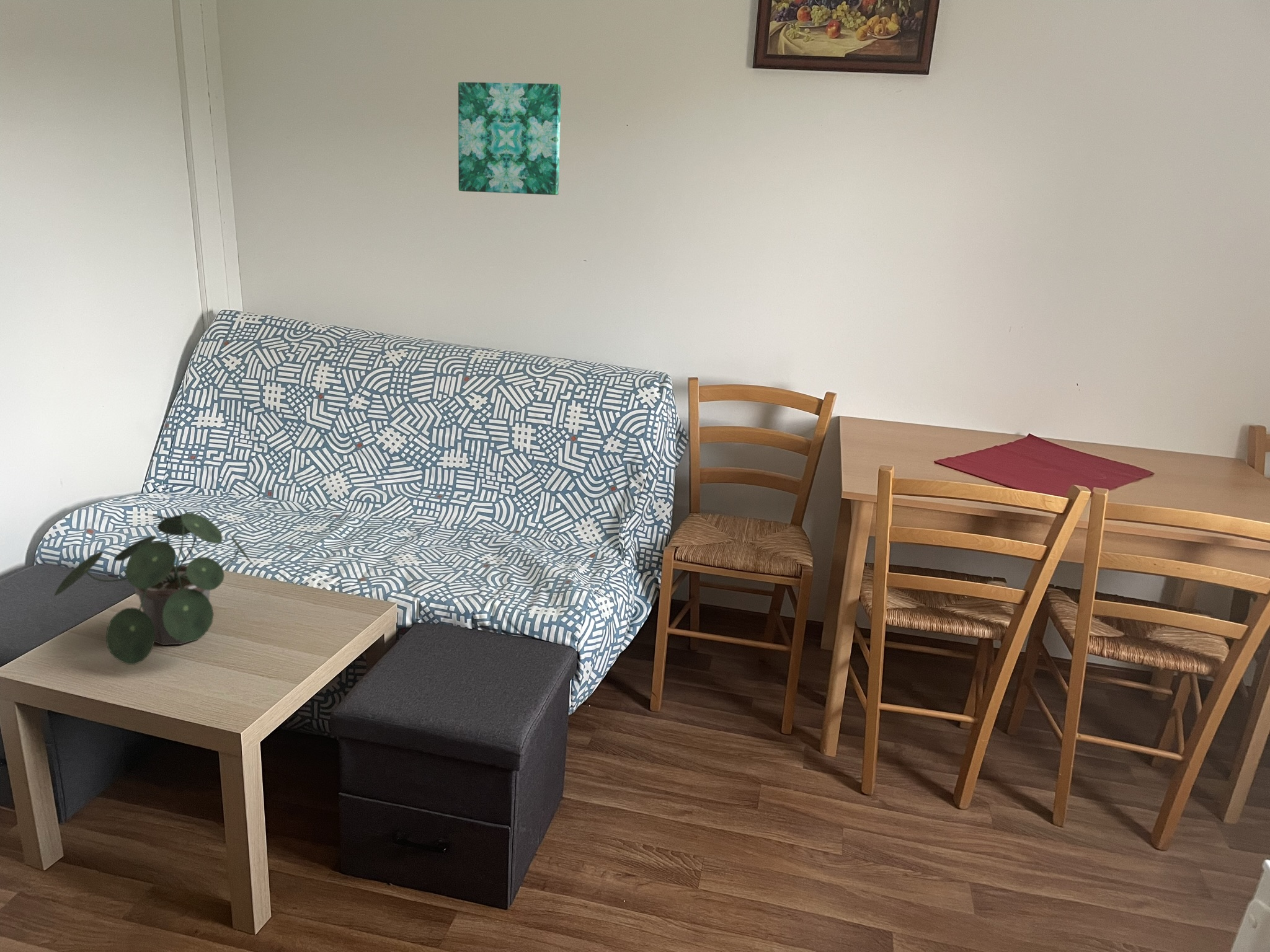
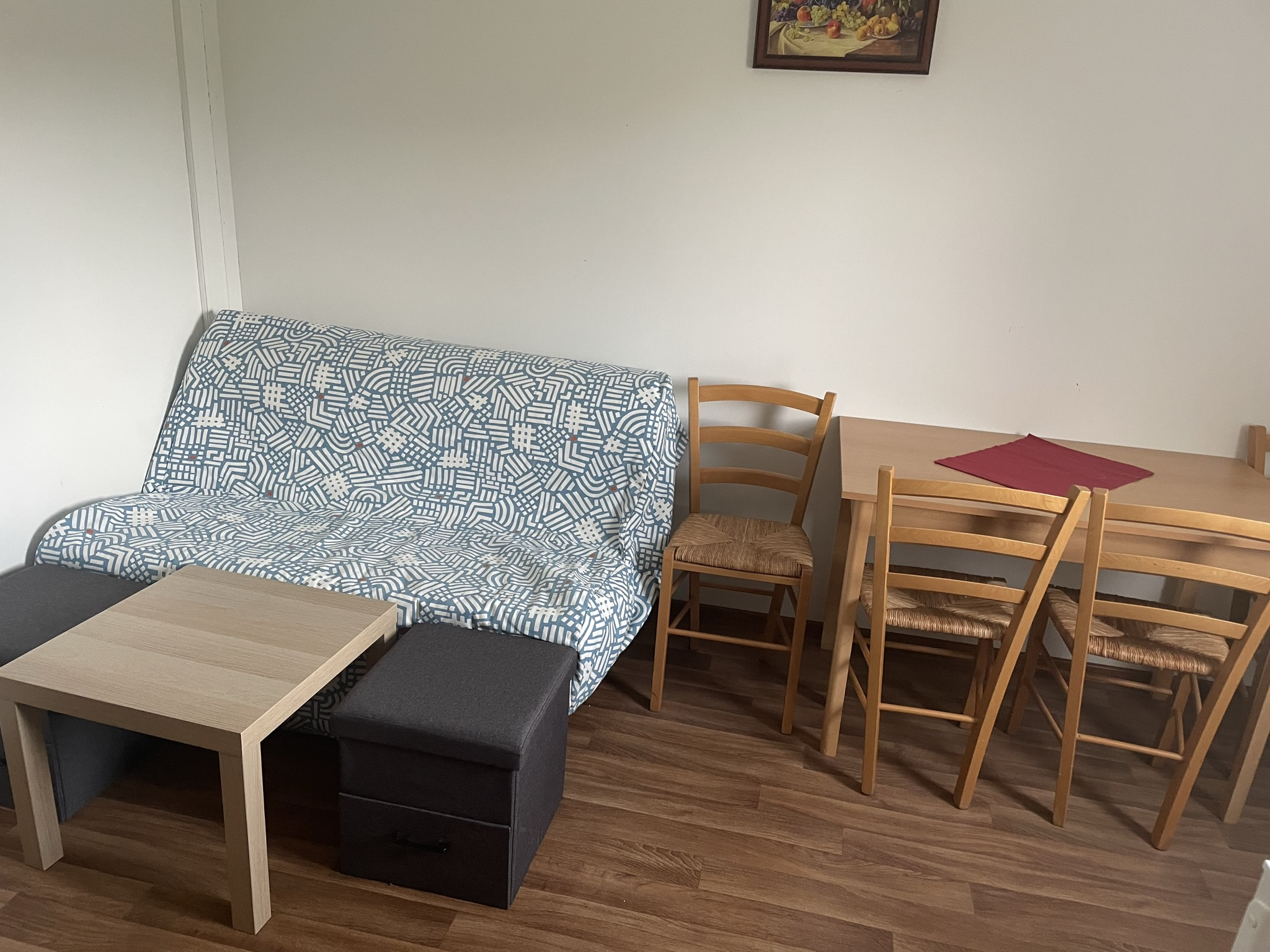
- wall art (508, 139)
- potted plant (168, 576)
